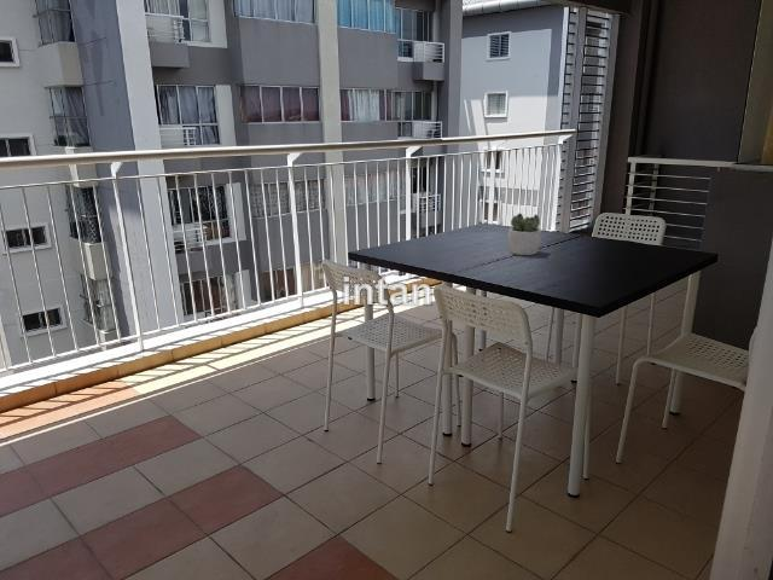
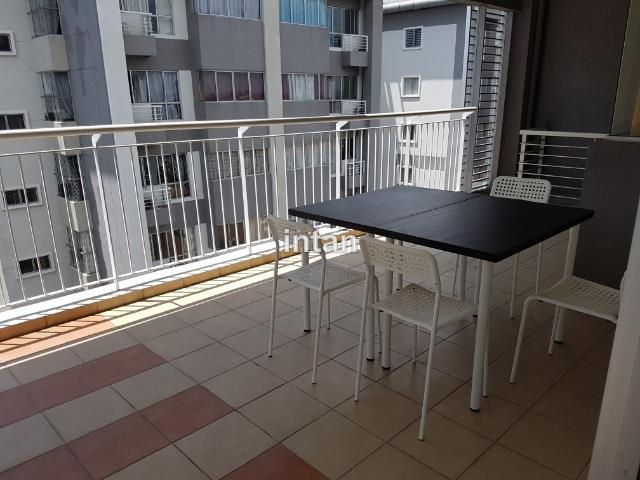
- succulent plant (524, 233)
